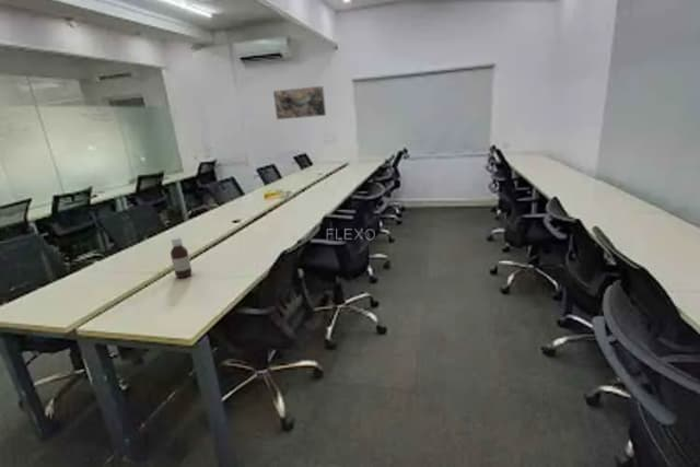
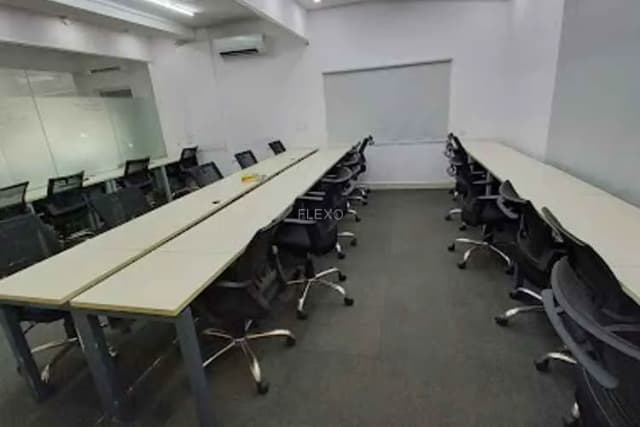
- bottle (179, 257)
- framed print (299, 103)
